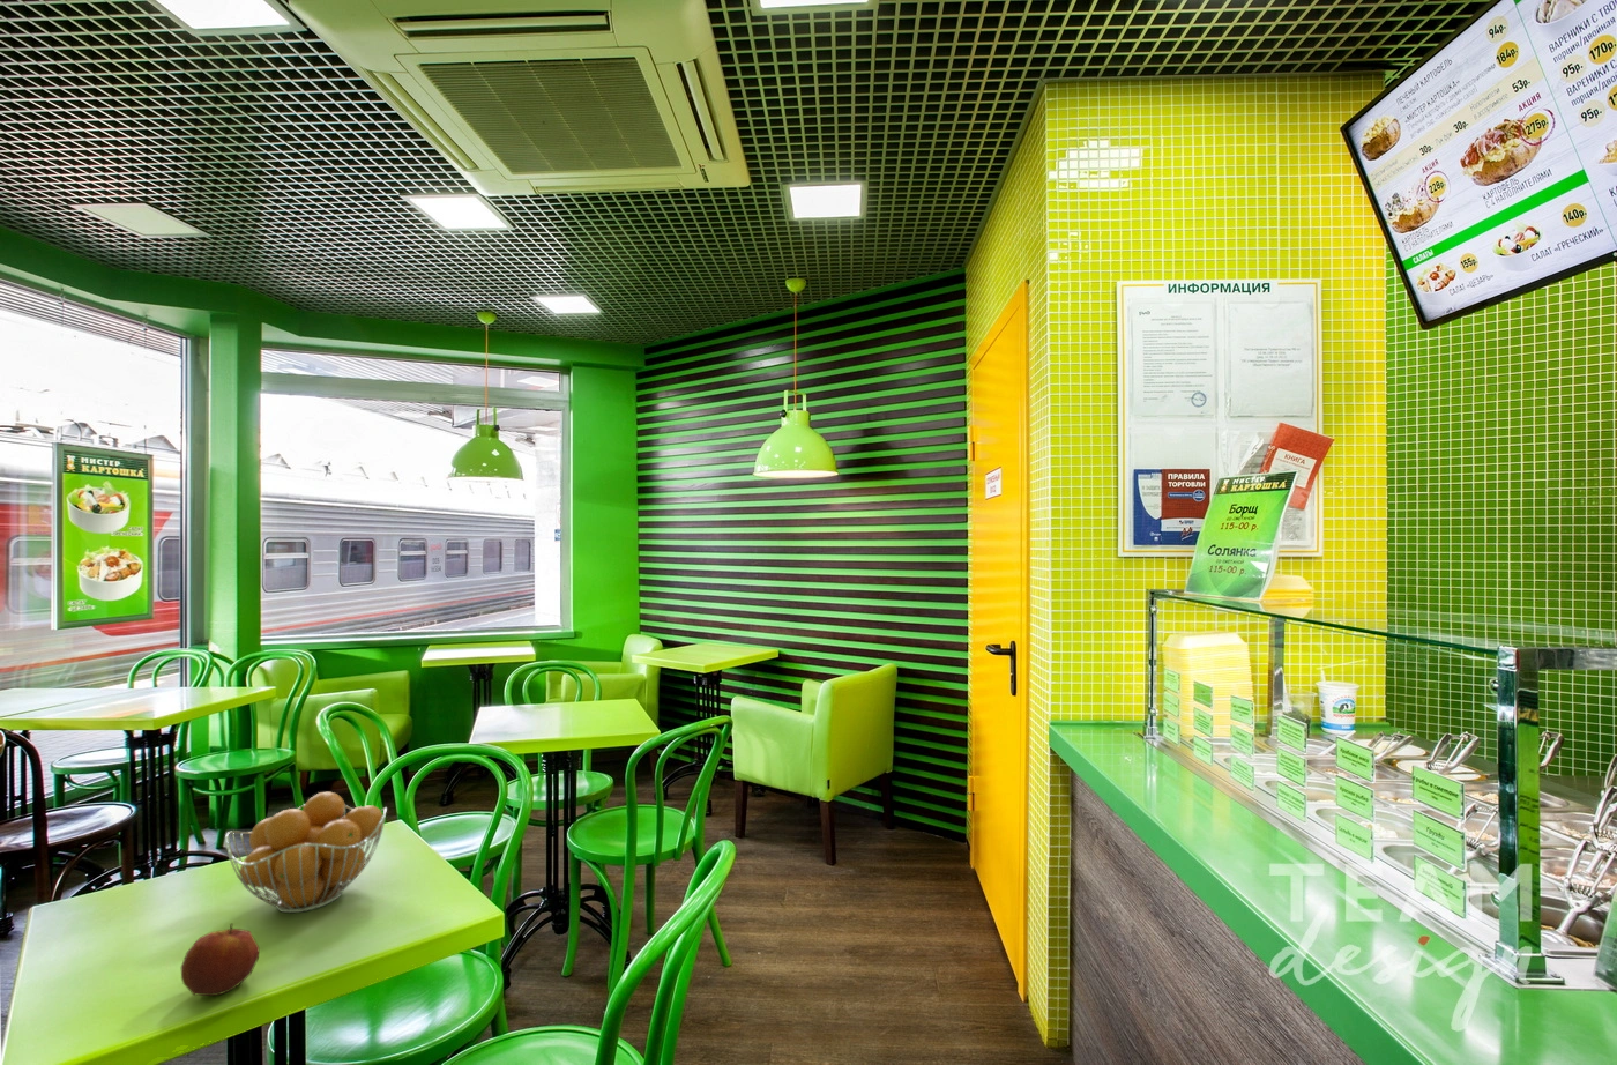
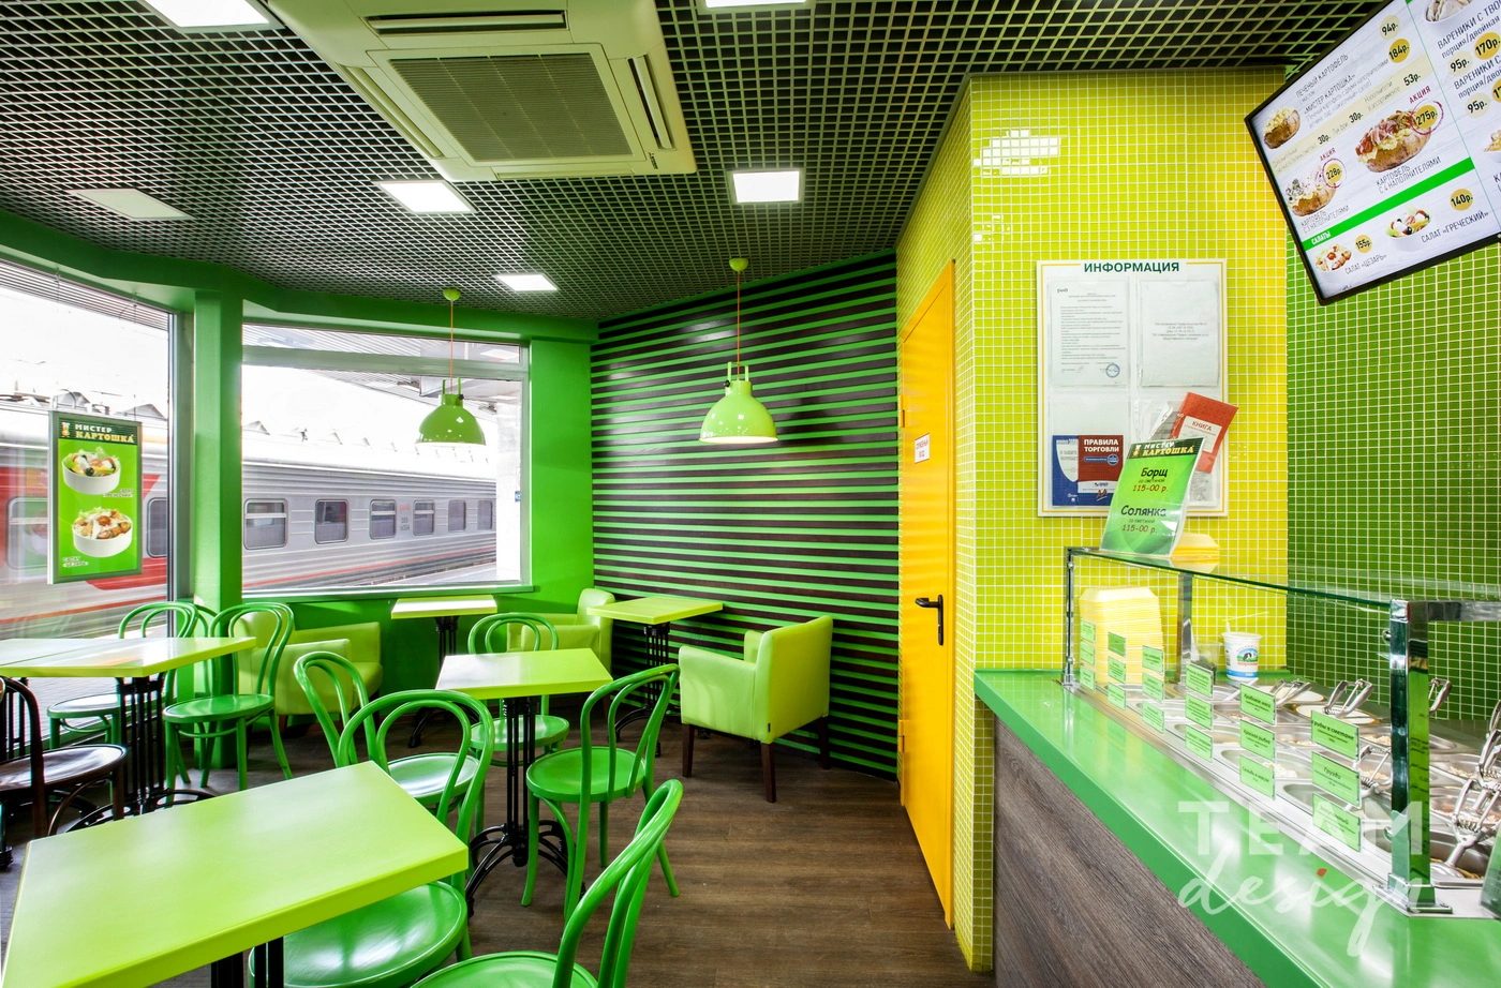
- fruit basket (310, 850)
- apple (220, 958)
